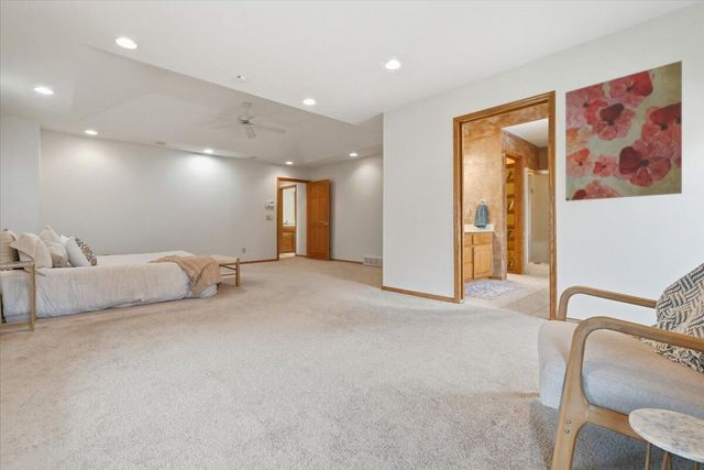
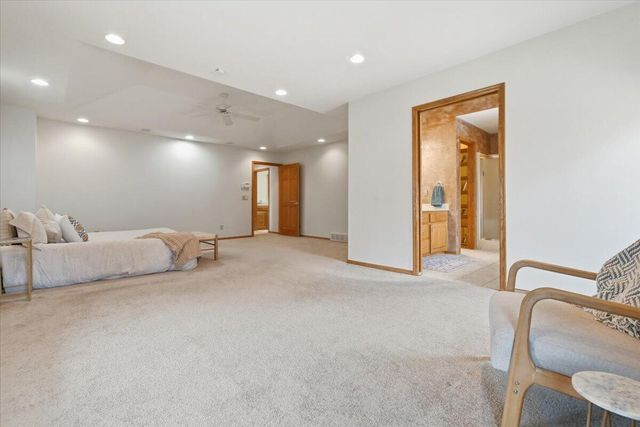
- wall art (617, 138)
